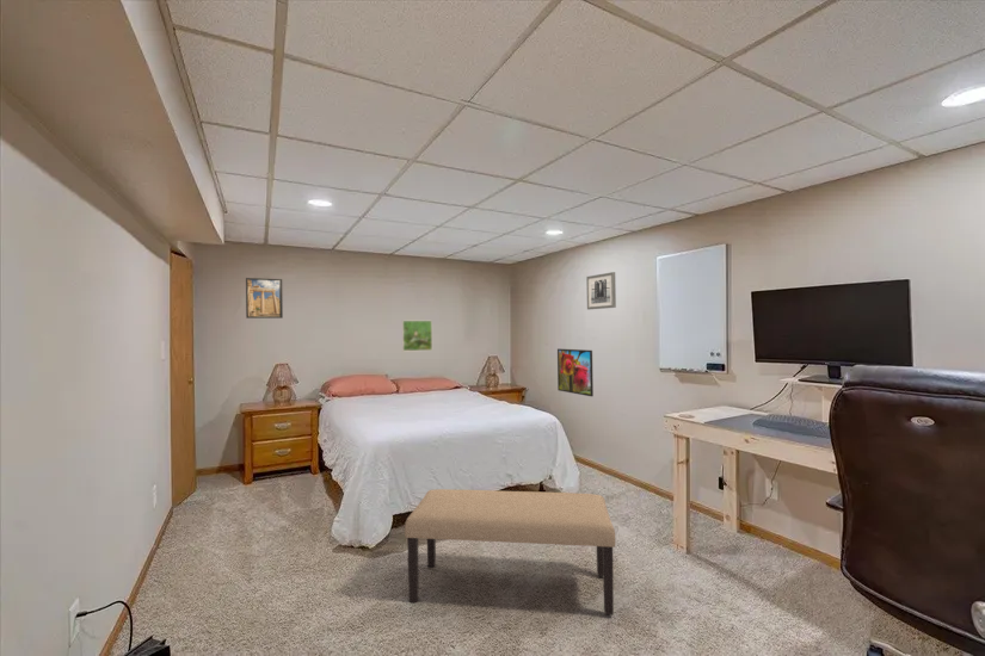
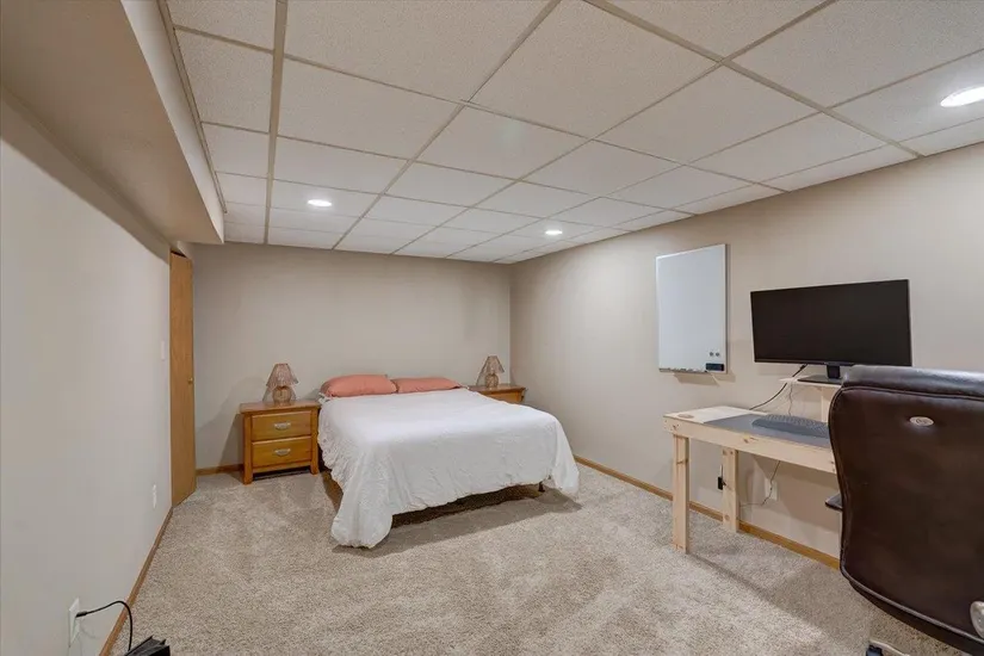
- bench (510, 541)
- wall art (601, 291)
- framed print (417, 335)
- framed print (574, 371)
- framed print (264, 298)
